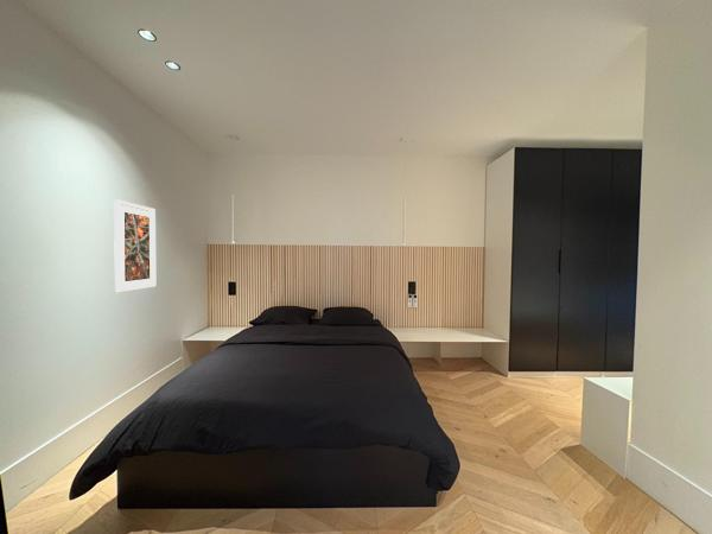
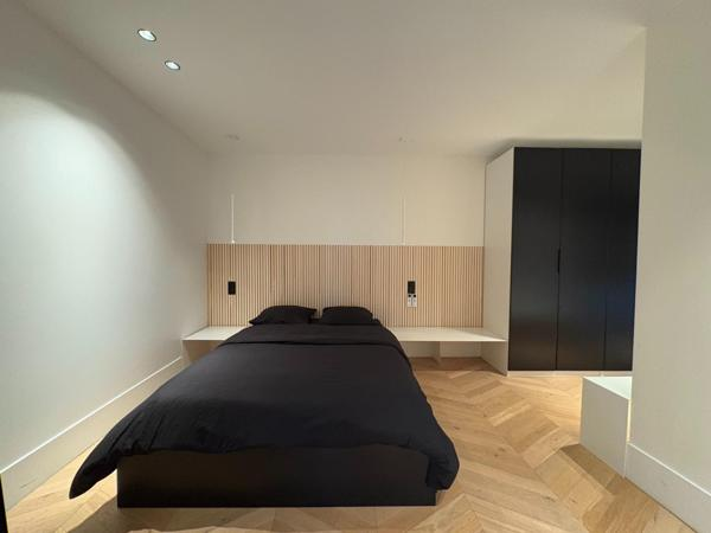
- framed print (136, 247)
